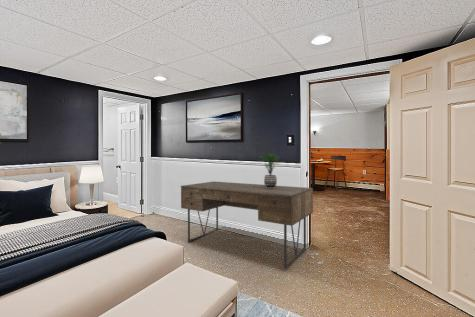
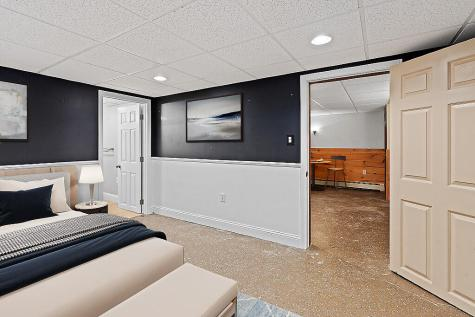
- potted plant (270, 169)
- desk (246, 208)
